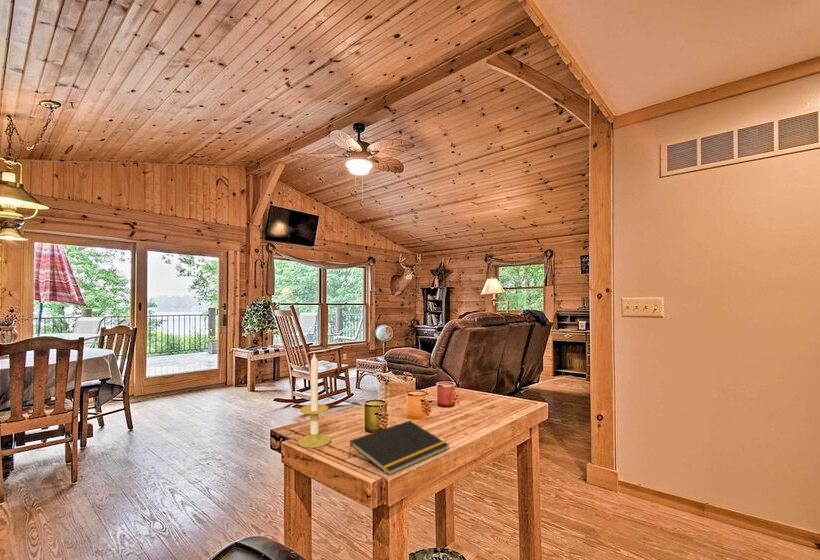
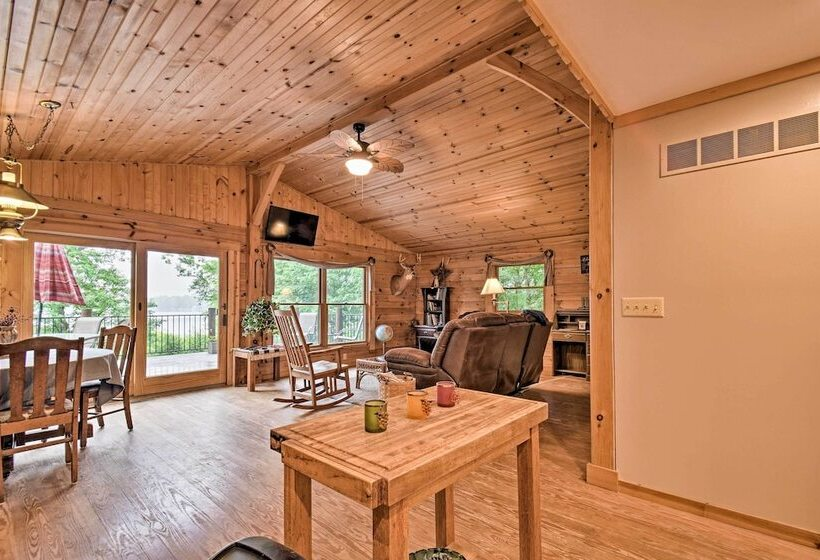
- candle (314, 396)
- notepad (400, 444)
